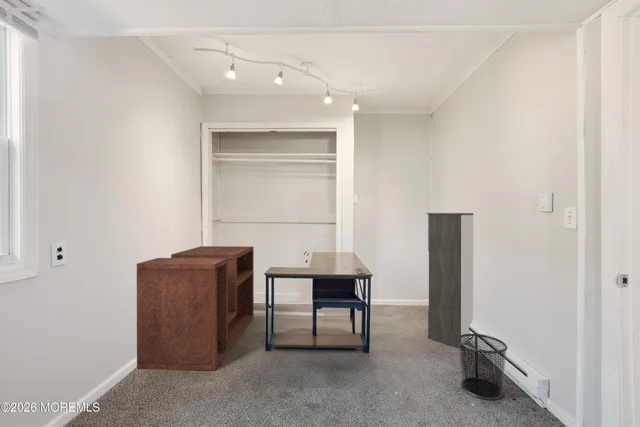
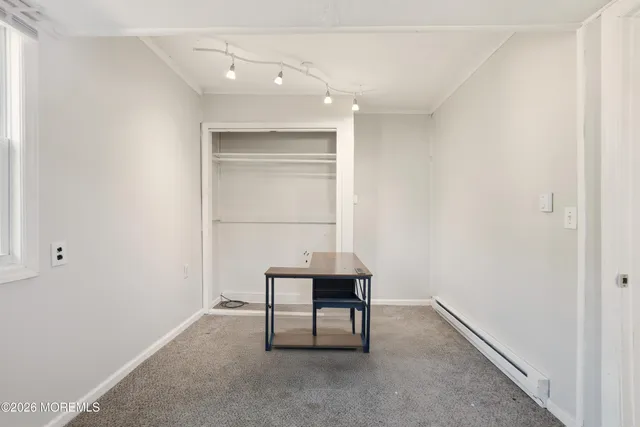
- bookshelf (206, 295)
- waste bin (481, 365)
- storage cabinet (449, 276)
